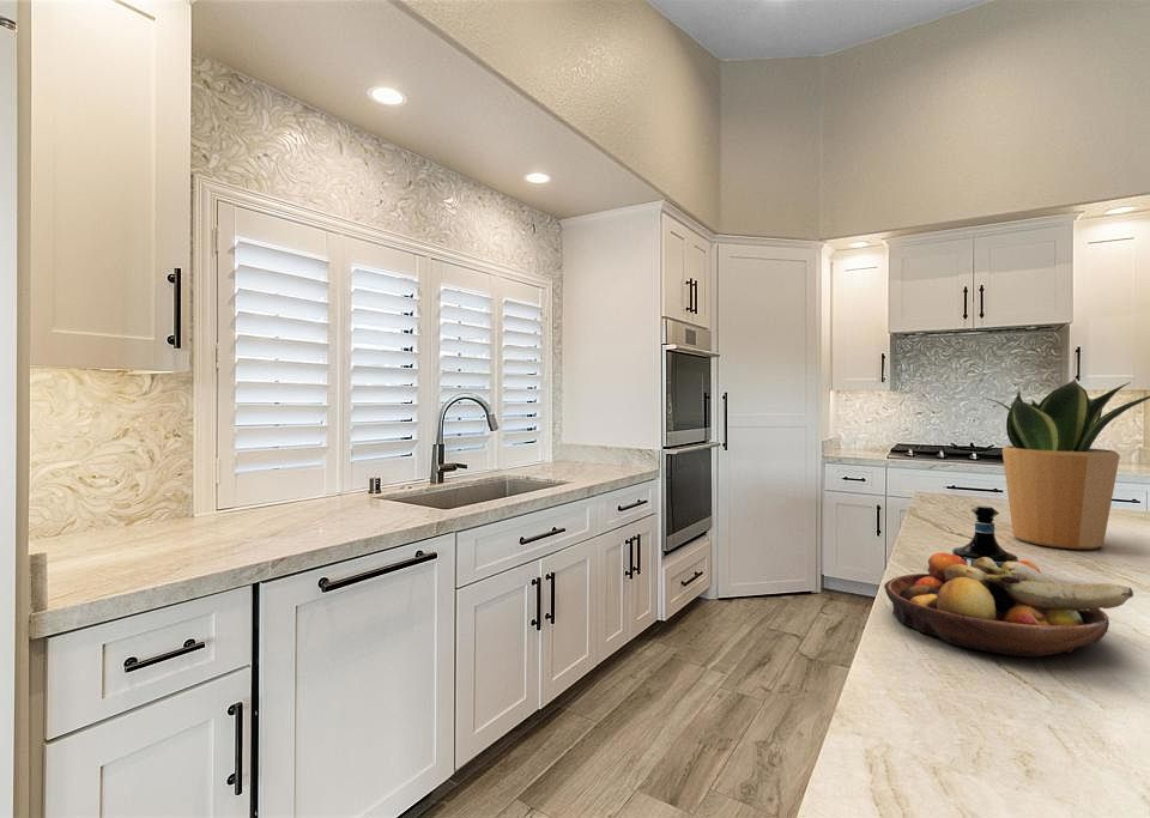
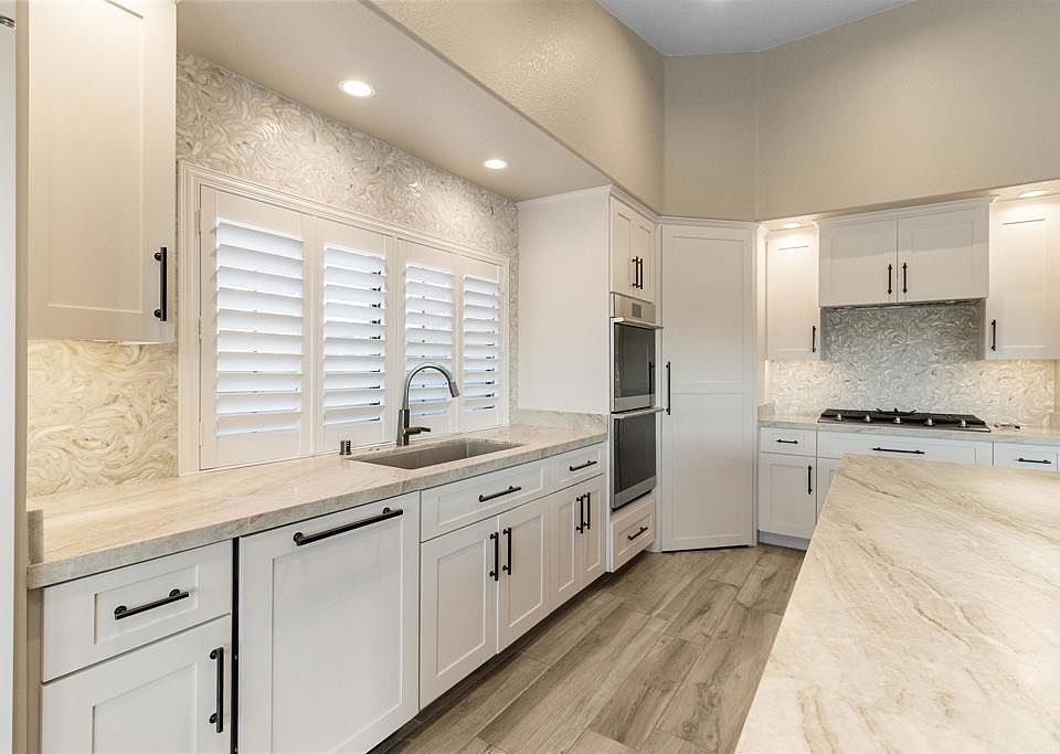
- fruit bowl (991, 589)
- tequila bottle (983, 540)
- potted plant (1069, 461)
